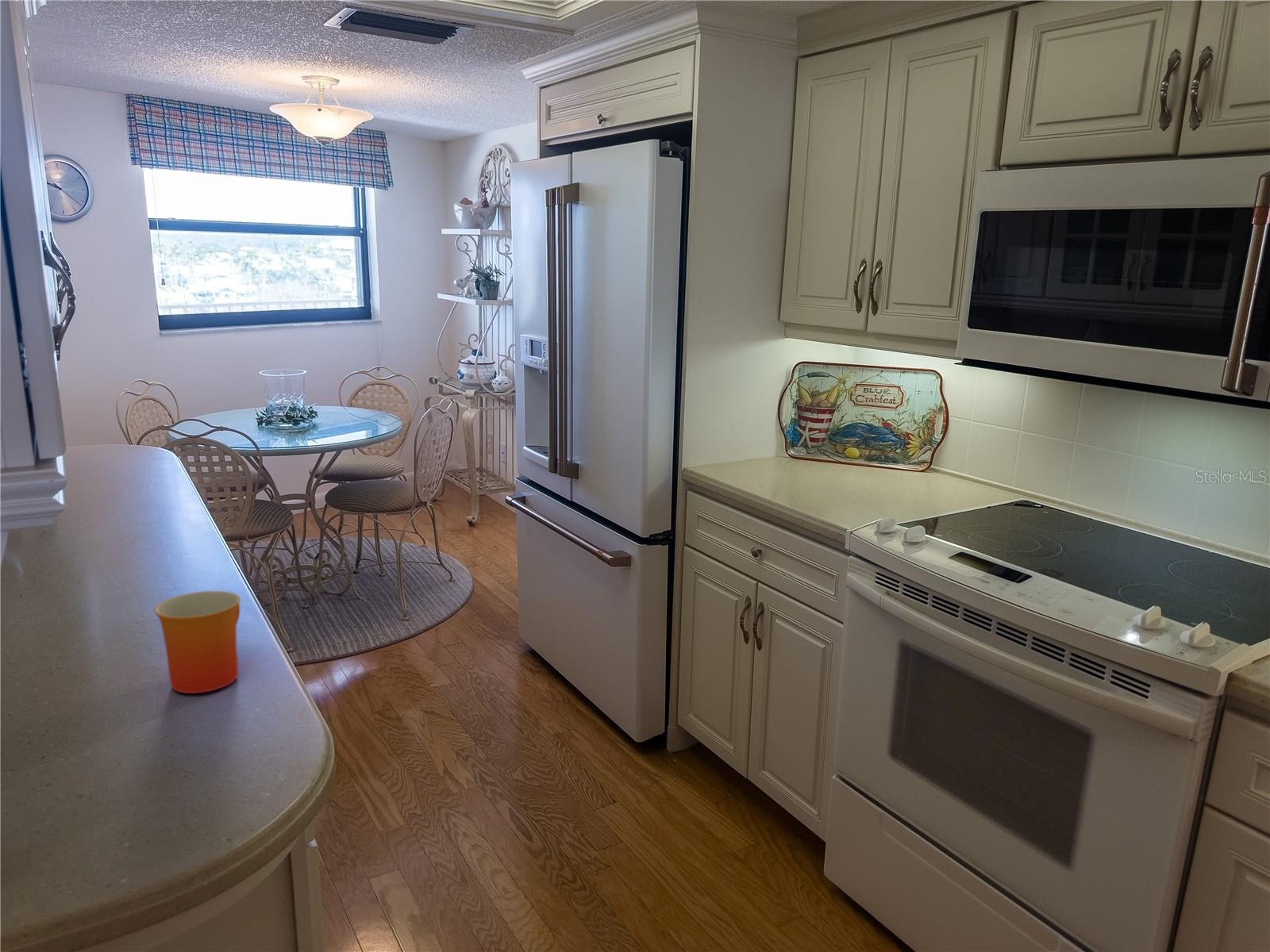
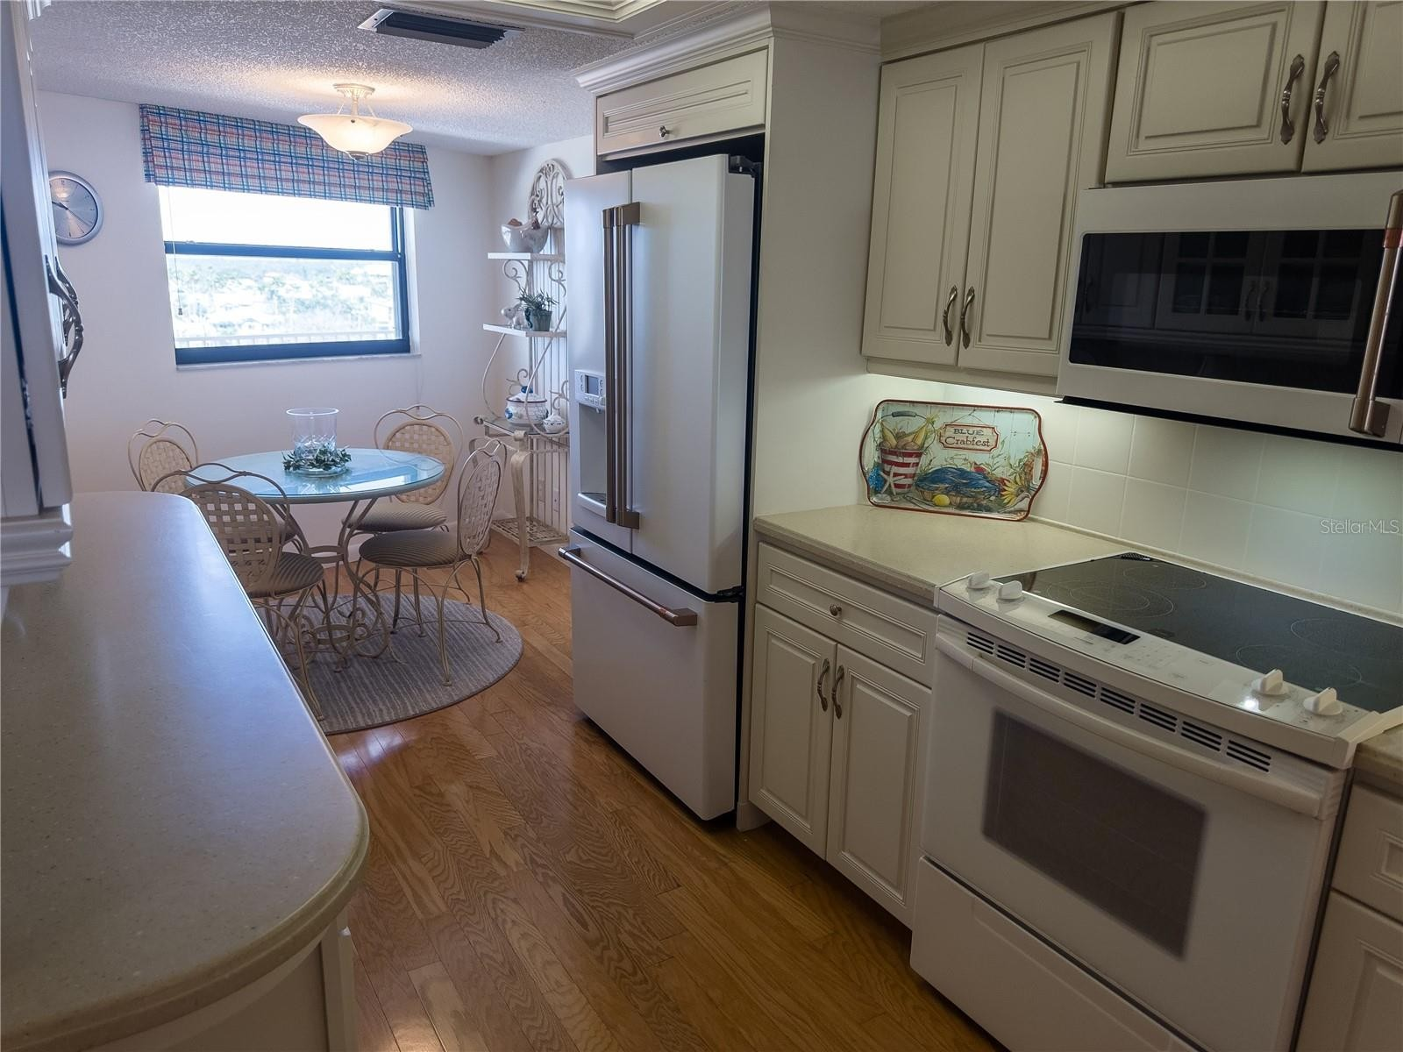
- mug (202, 639)
